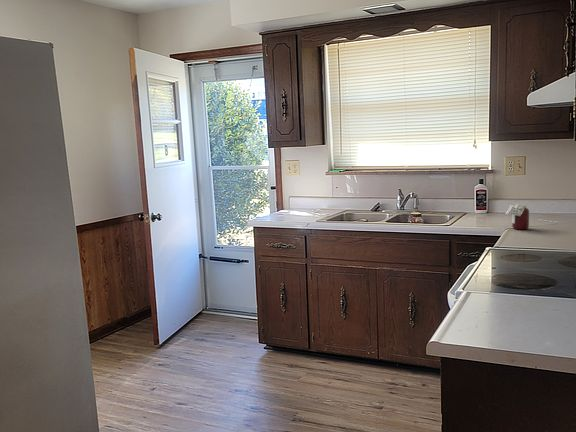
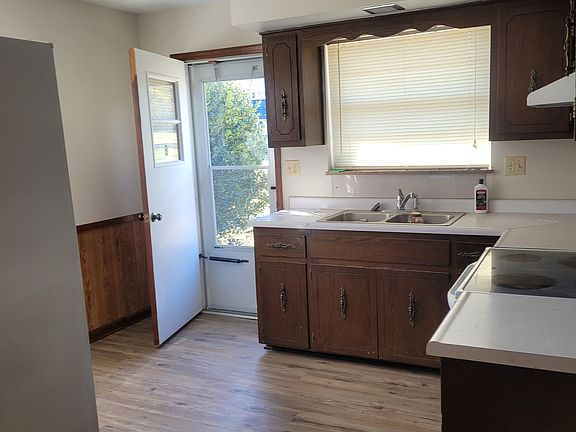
- jar (518, 216)
